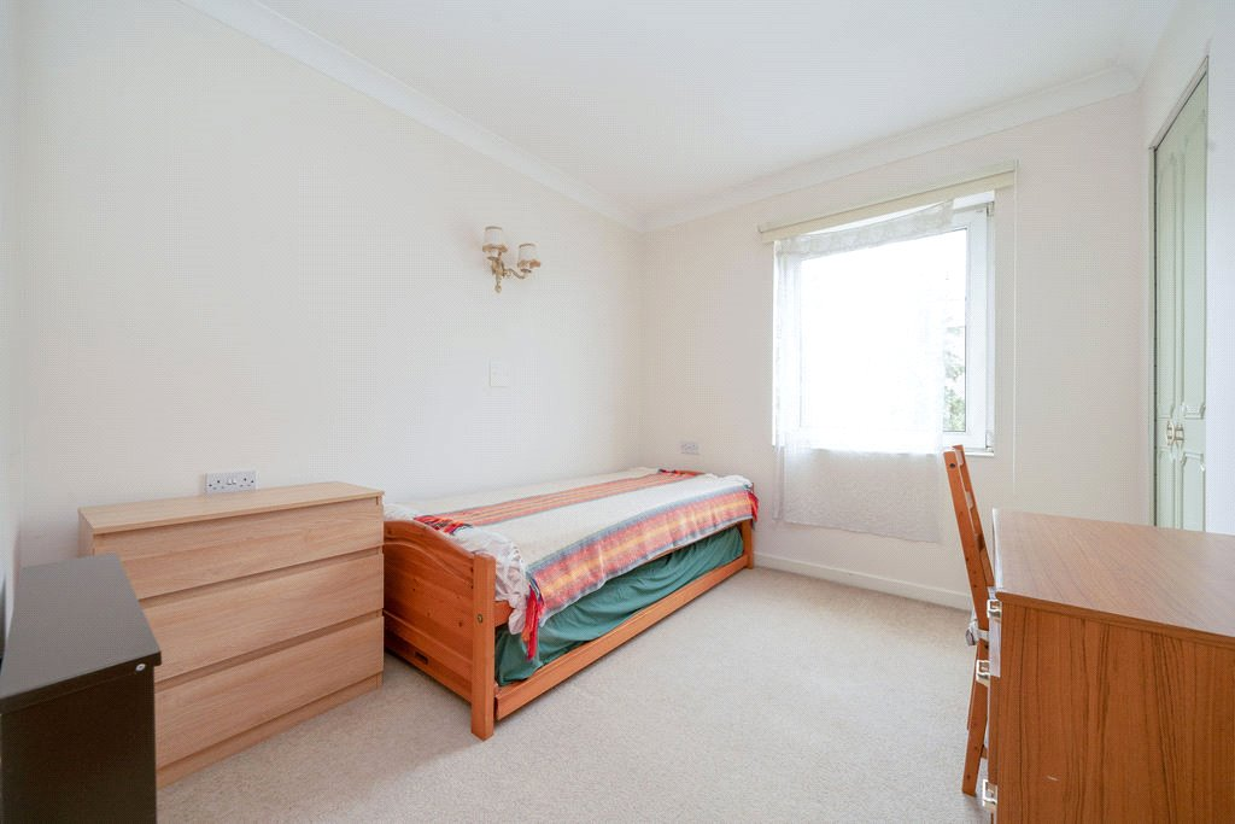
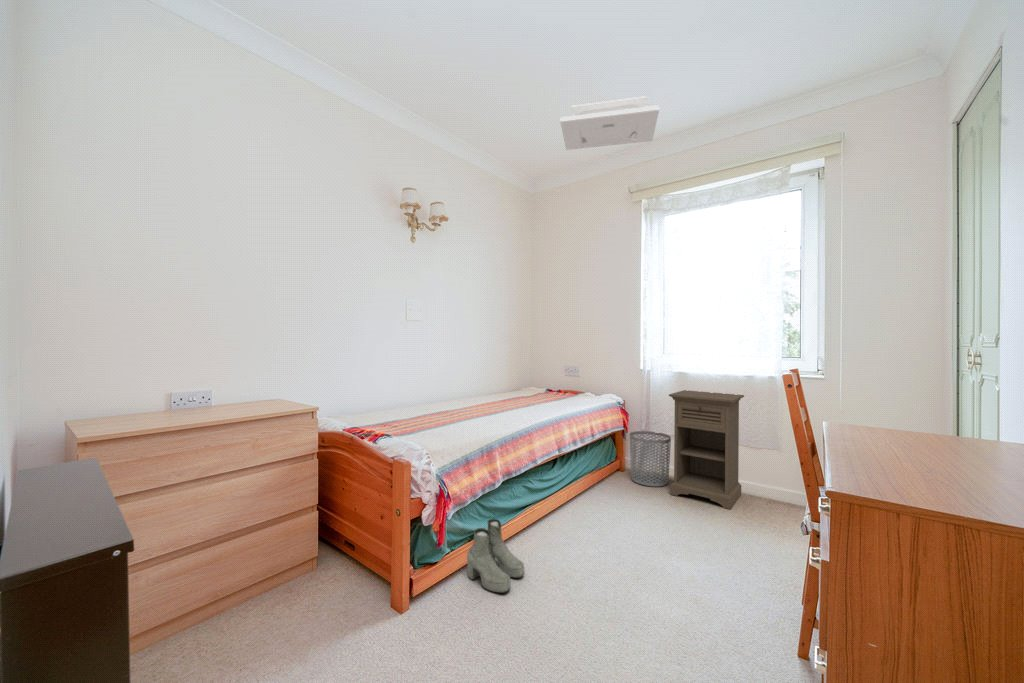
+ boots (495, 552)
+ nightstand (706, 444)
+ waste bin (649, 458)
+ ceiling light (608, 121)
